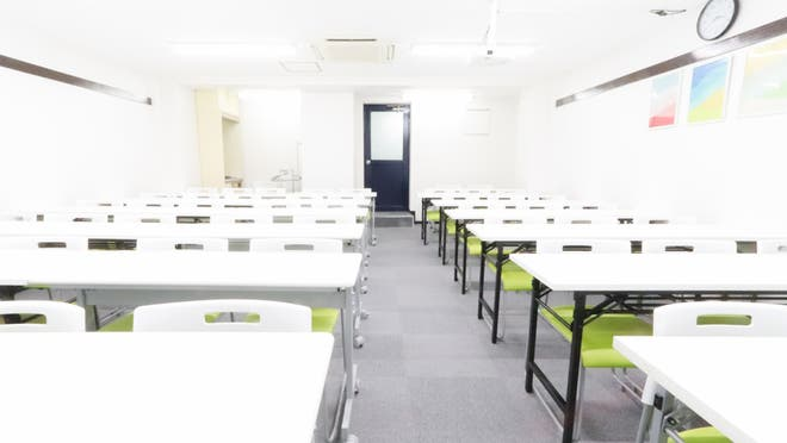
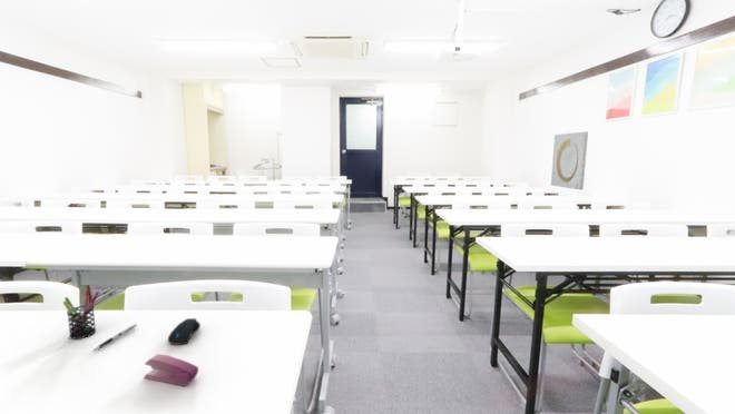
+ wall art (568, 160)
+ pen (116, 336)
+ computer mouse (185, 329)
+ stapler (170, 368)
+ pen holder (79, 312)
